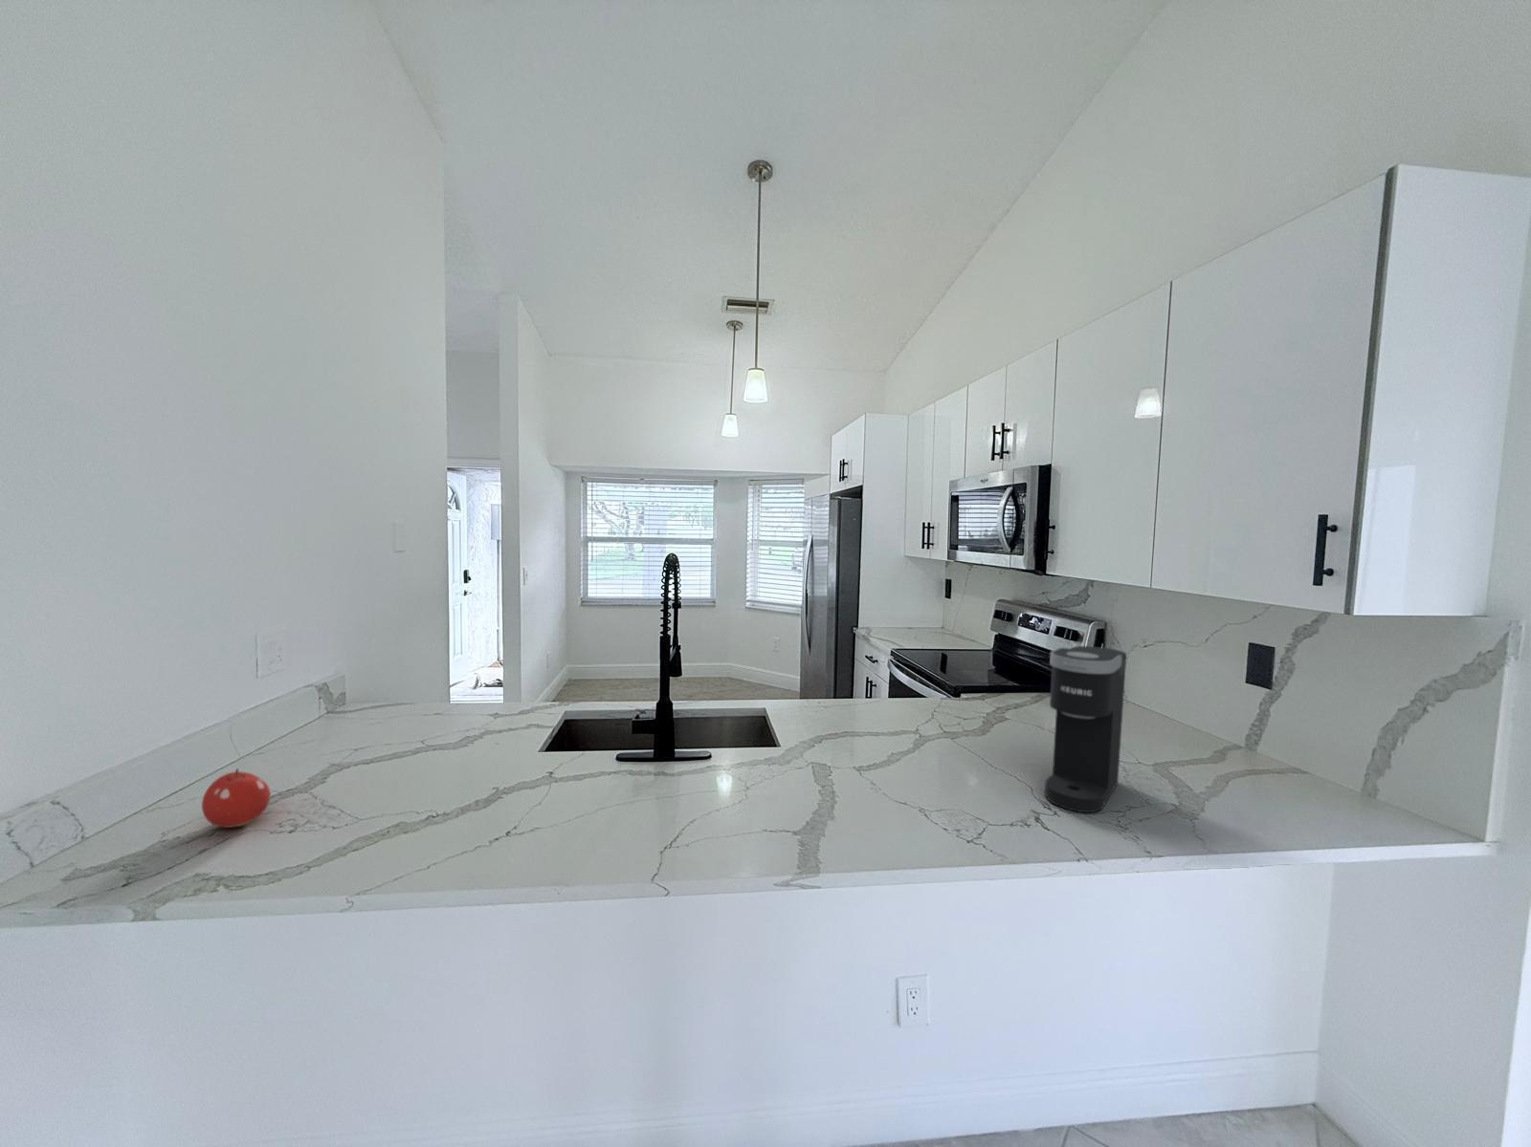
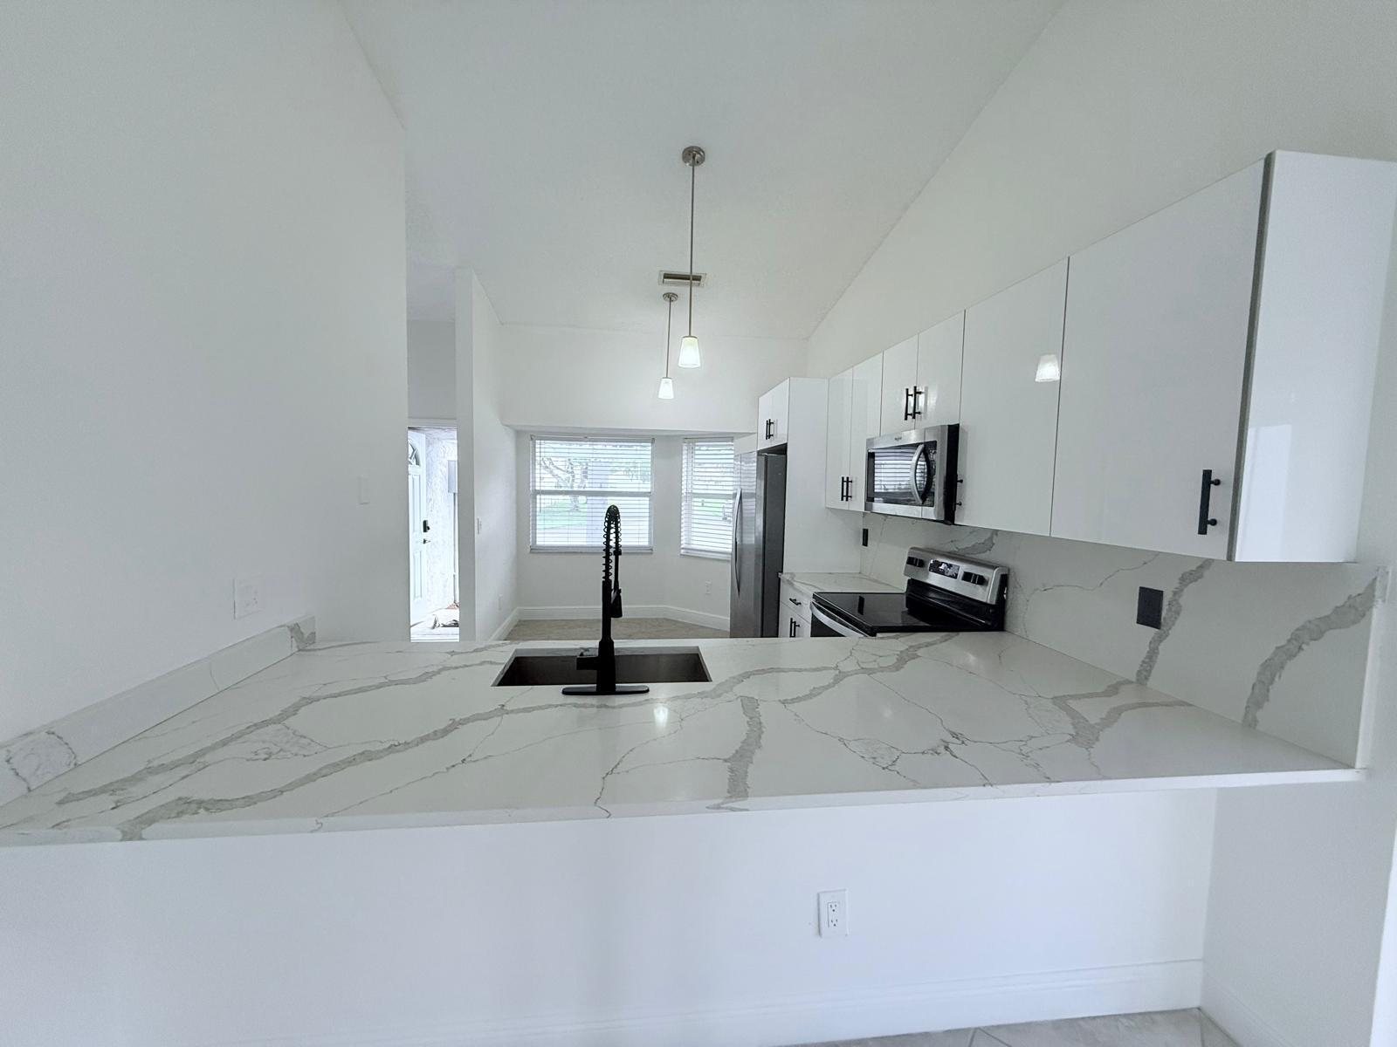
- fruit (236, 795)
- coffee maker (1086, 719)
